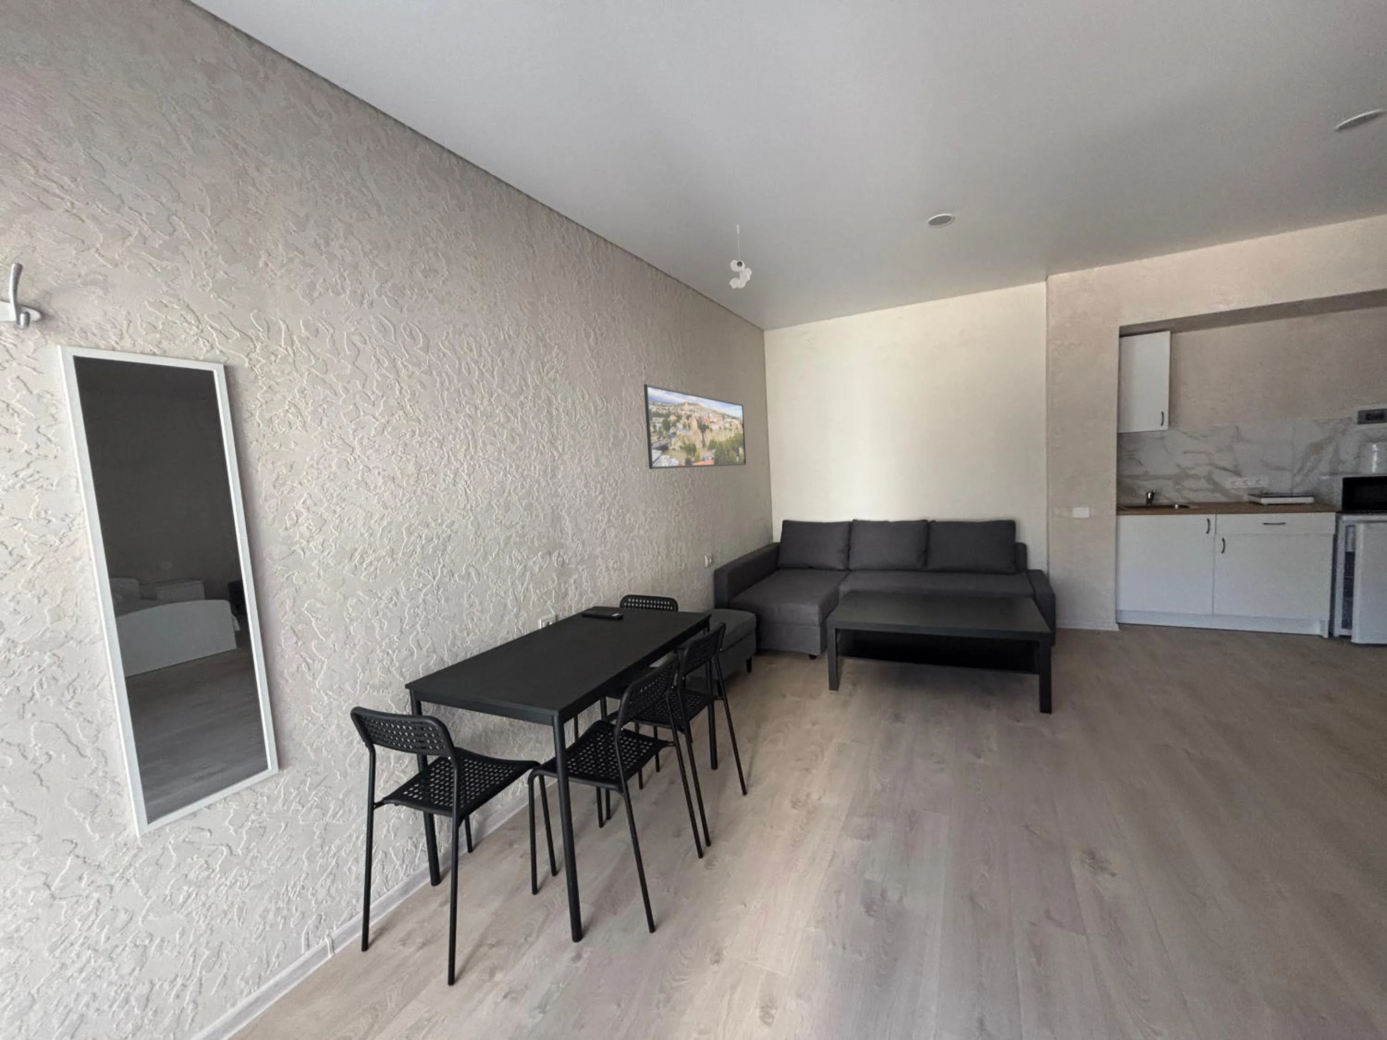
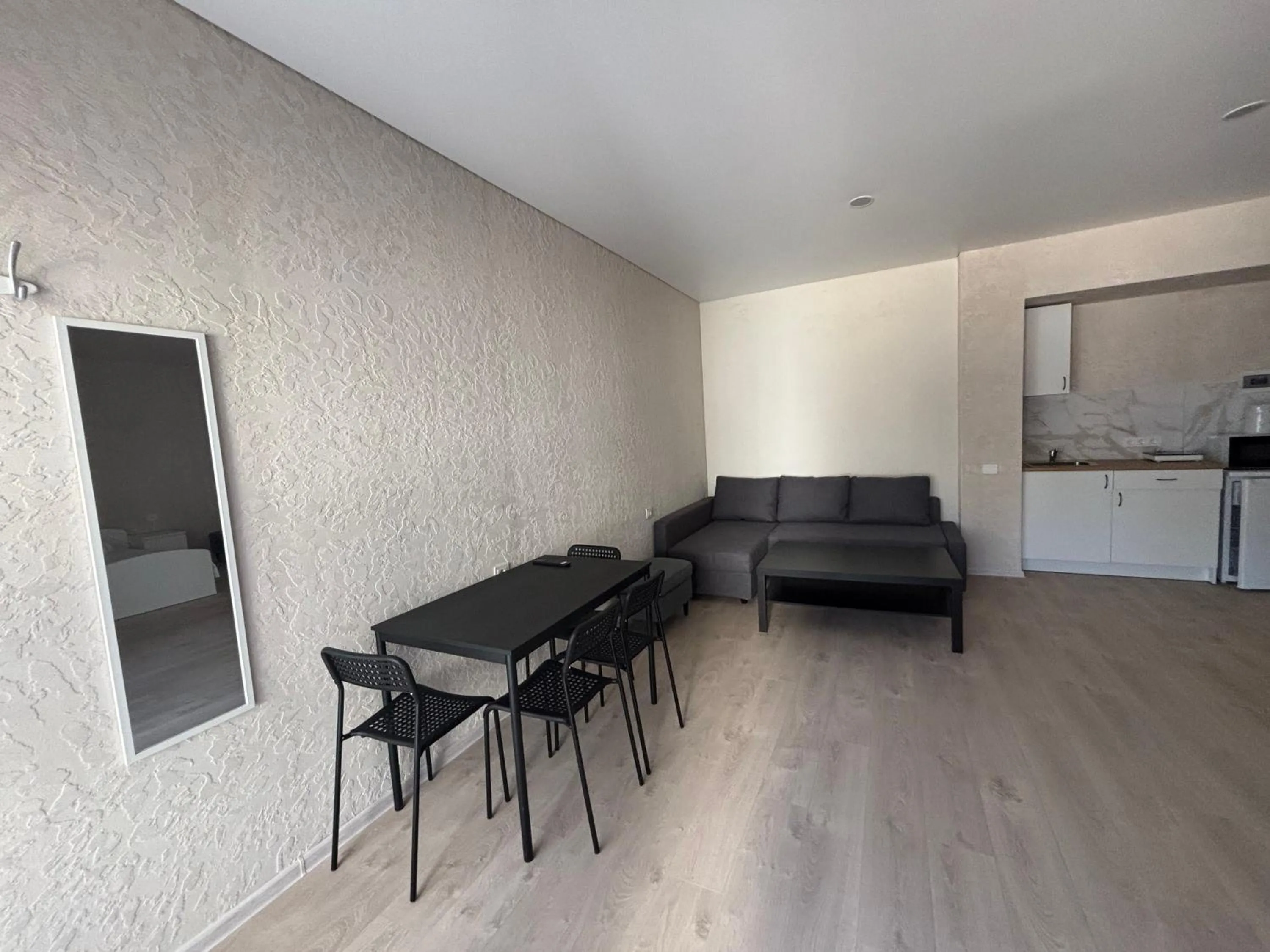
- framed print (703, 432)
- pendant light (739, 258)
